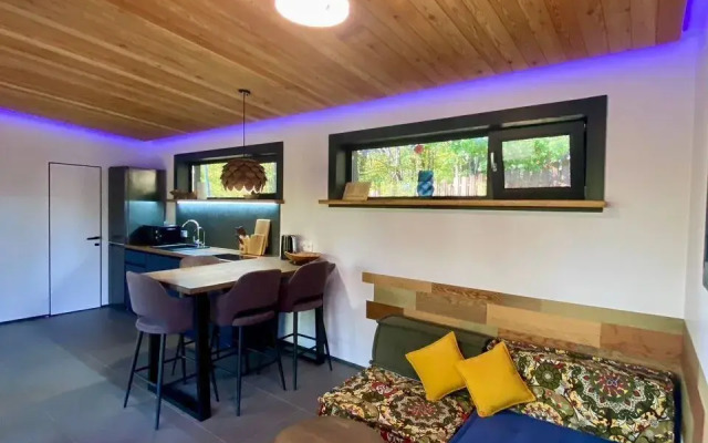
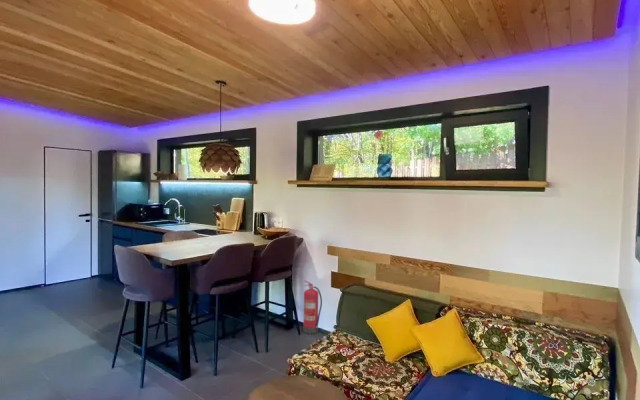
+ fire extinguisher (312, 306)
